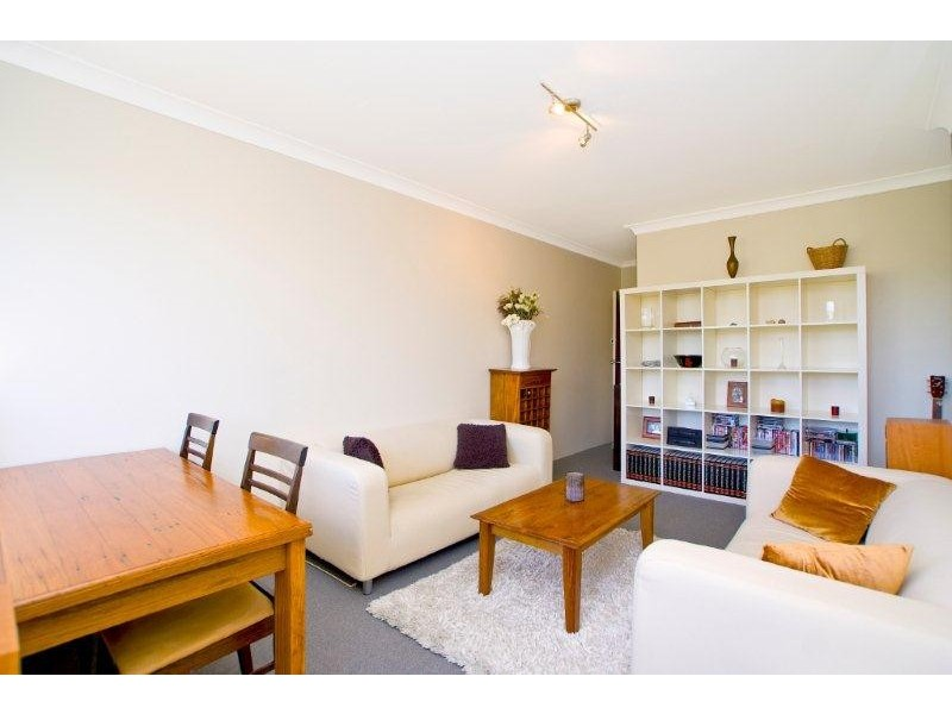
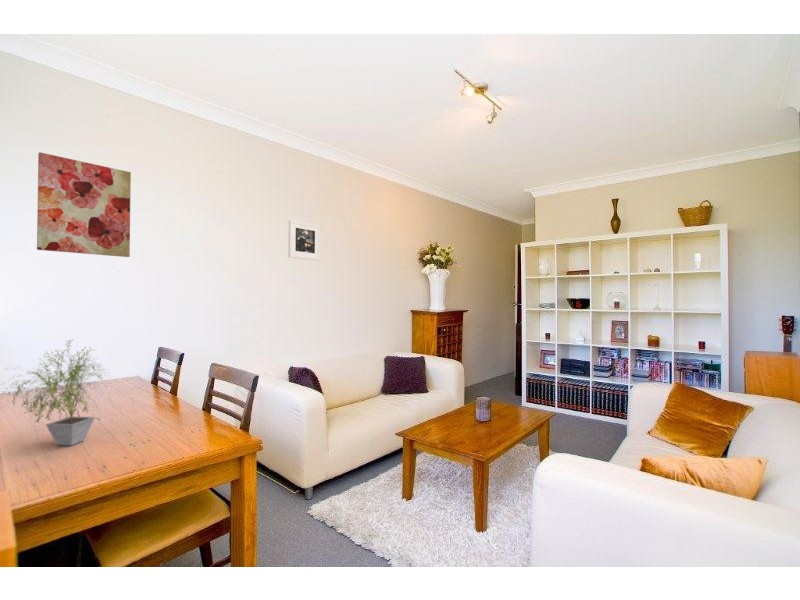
+ potted plant (60, 392)
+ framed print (305, 240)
+ wall art (86, 208)
